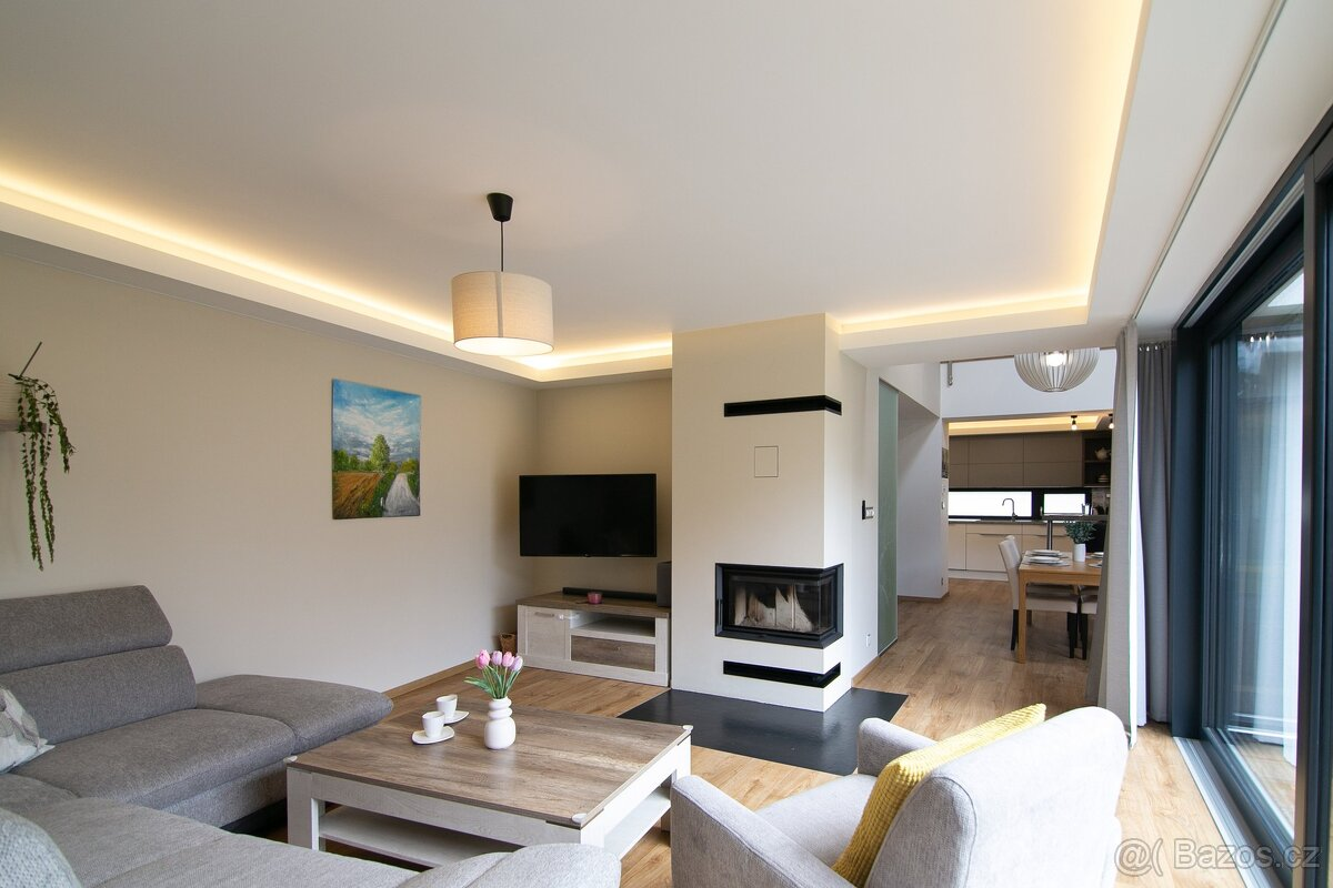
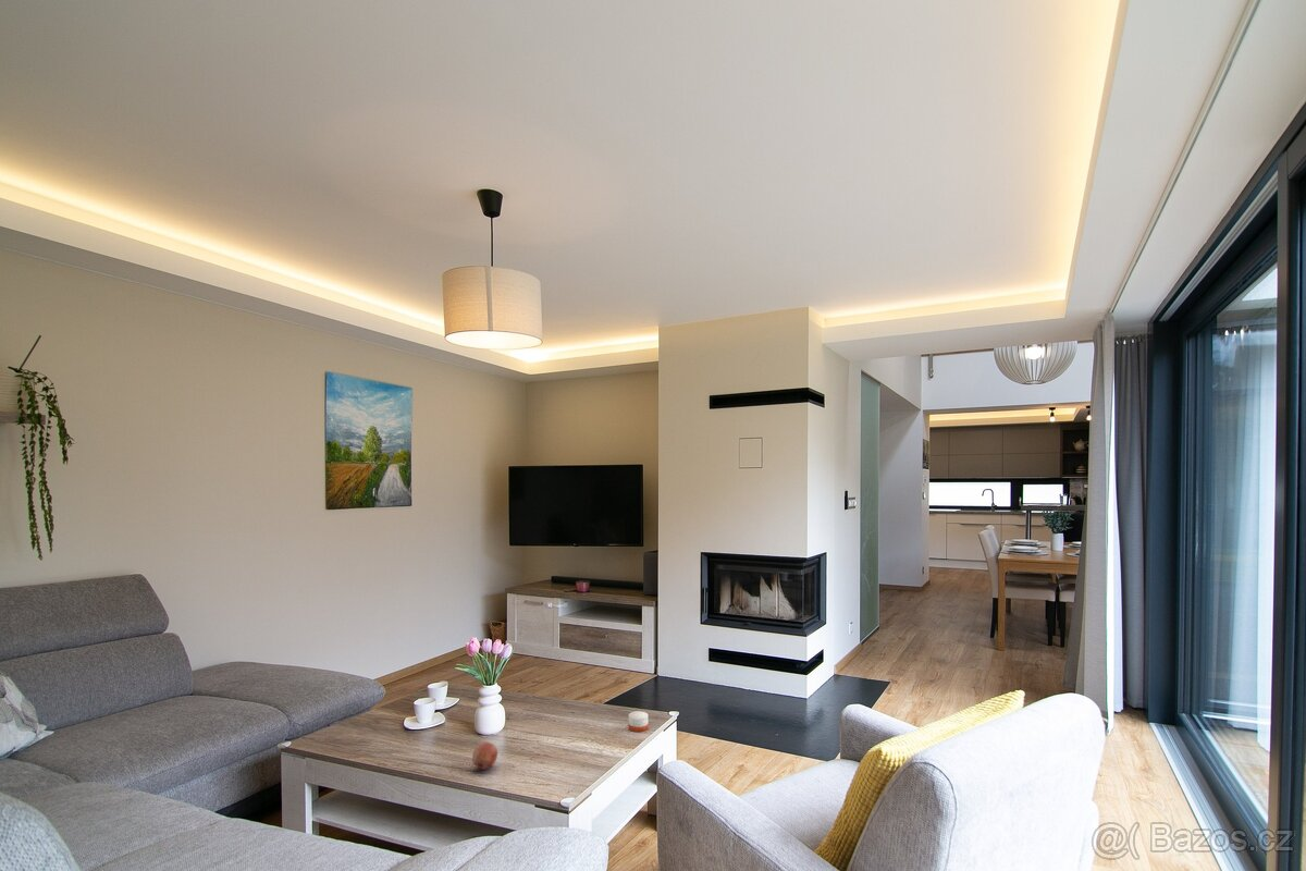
+ candle (638, 714)
+ fruit (484, 755)
